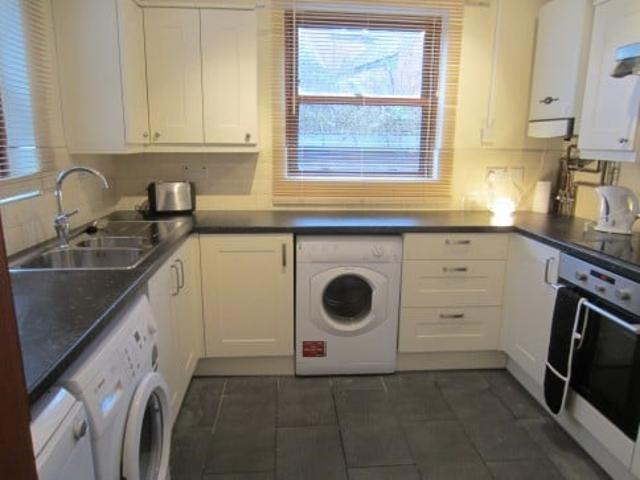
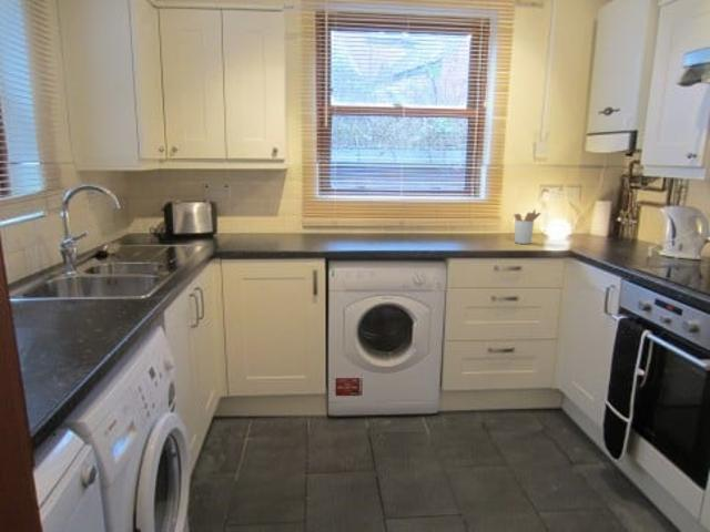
+ utensil holder (526, 226)
